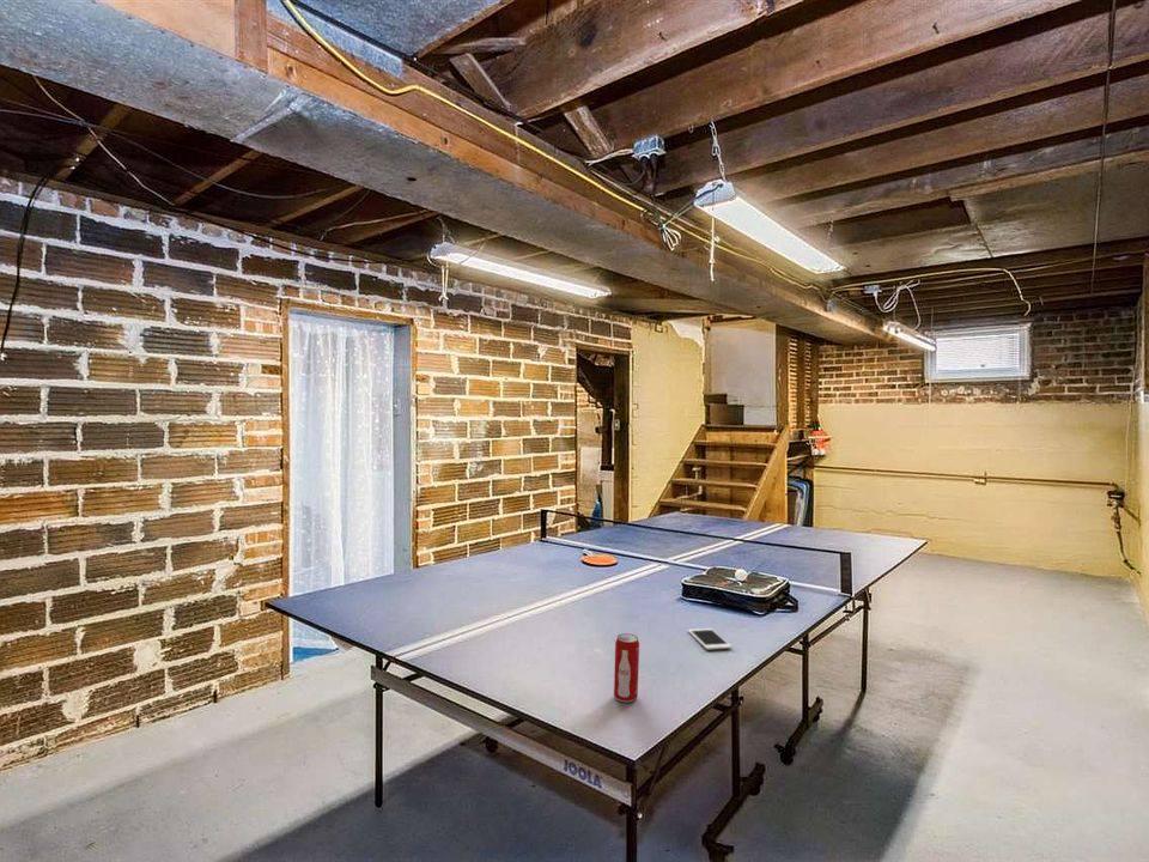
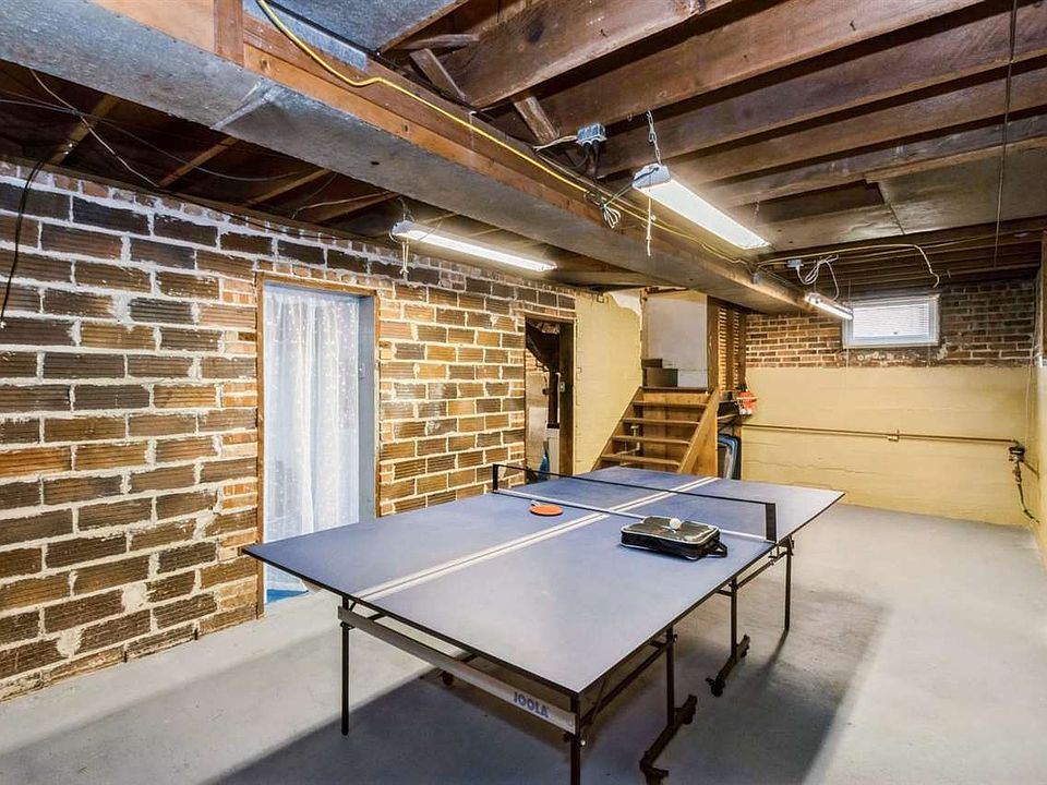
- cell phone (709, 638)
- beverage can (626, 667)
